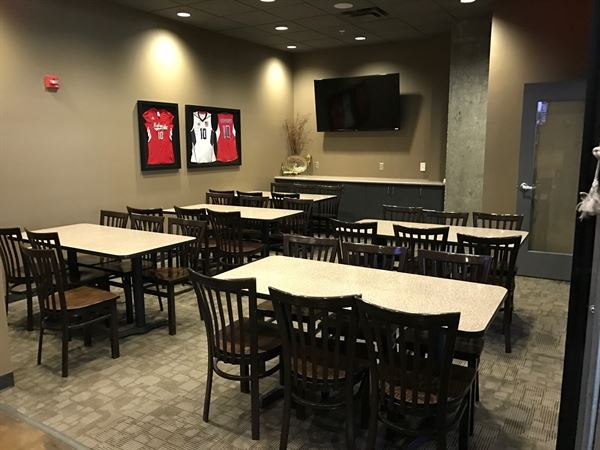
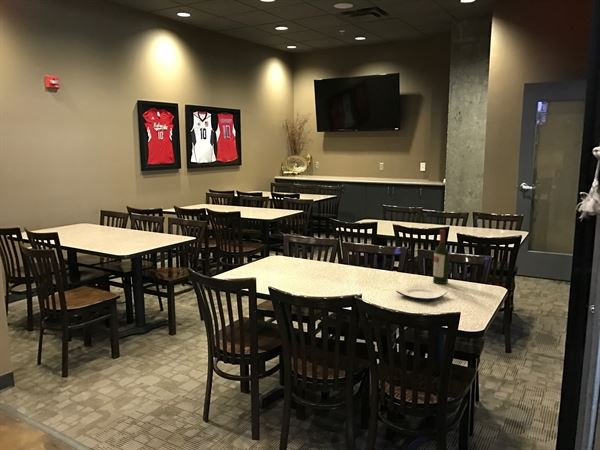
+ wine bottle (441, 256)
+ plate (421, 293)
